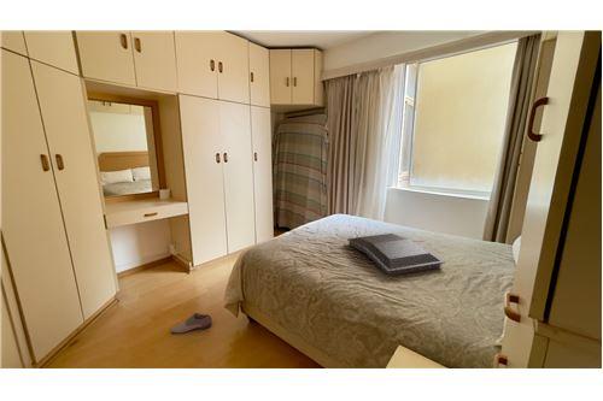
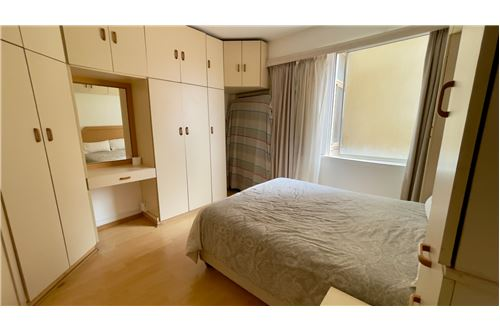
- serving tray (390, 247)
- shoe (191, 320)
